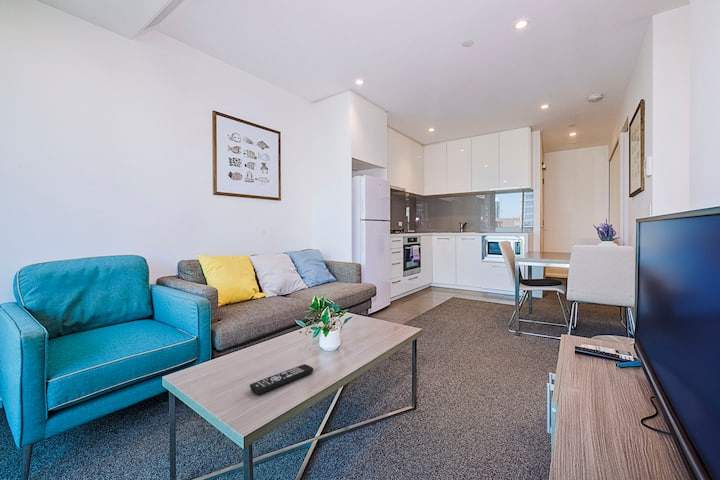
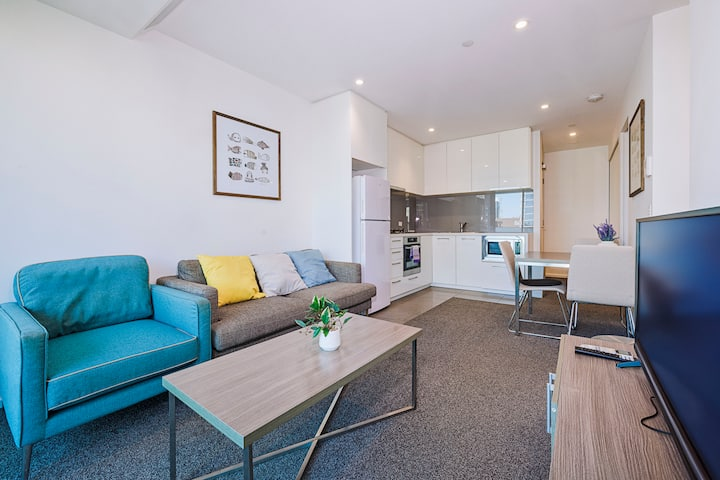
- remote control (283, 378)
